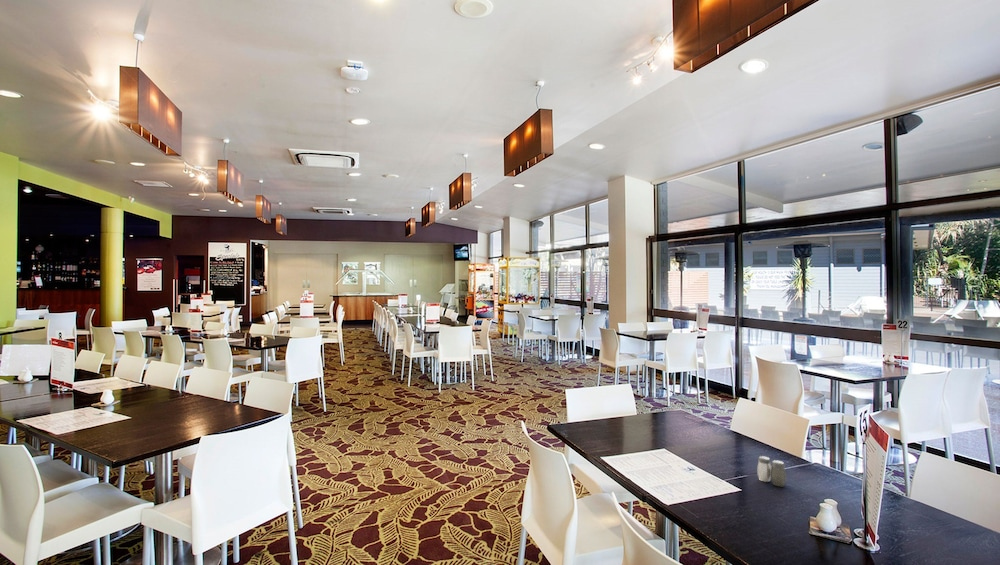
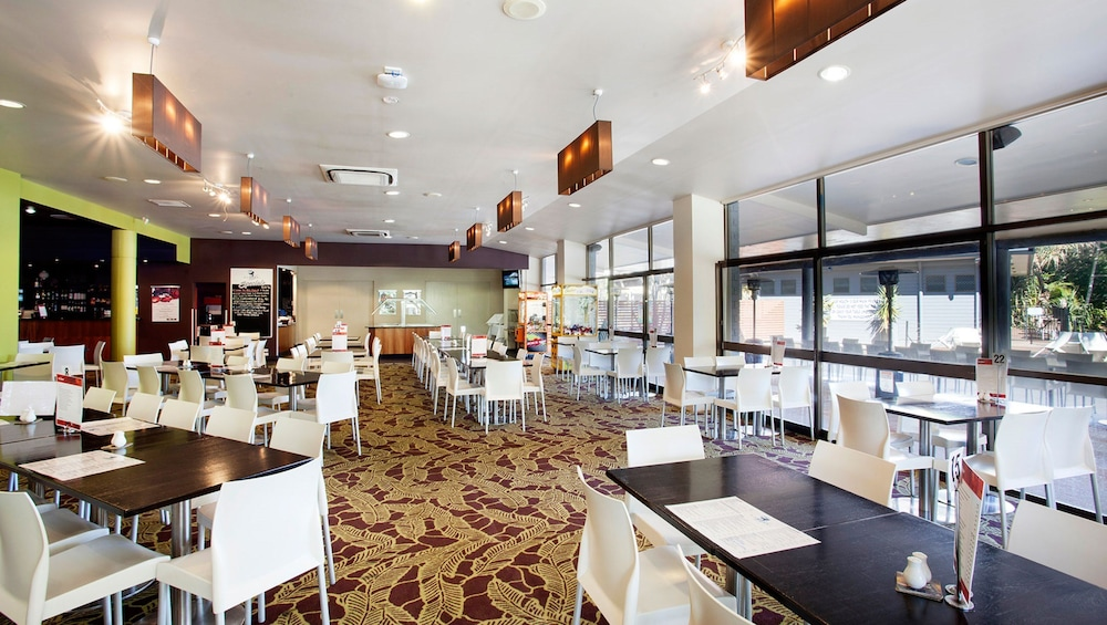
- salt and pepper shaker (771, 470)
